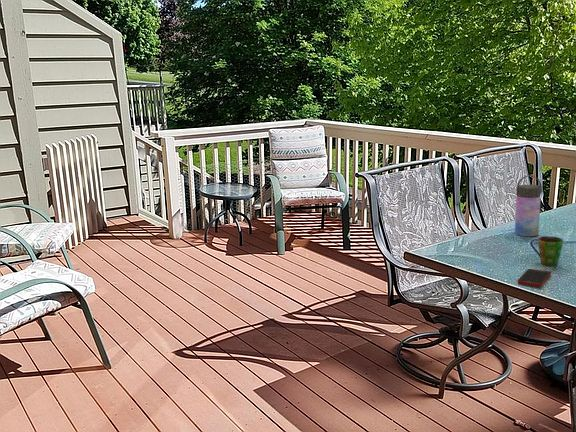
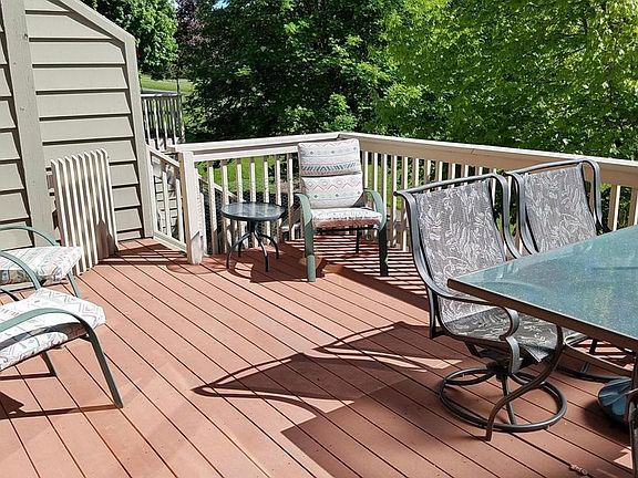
- cell phone (534, 277)
- cup (546, 251)
- water bottle (527, 204)
